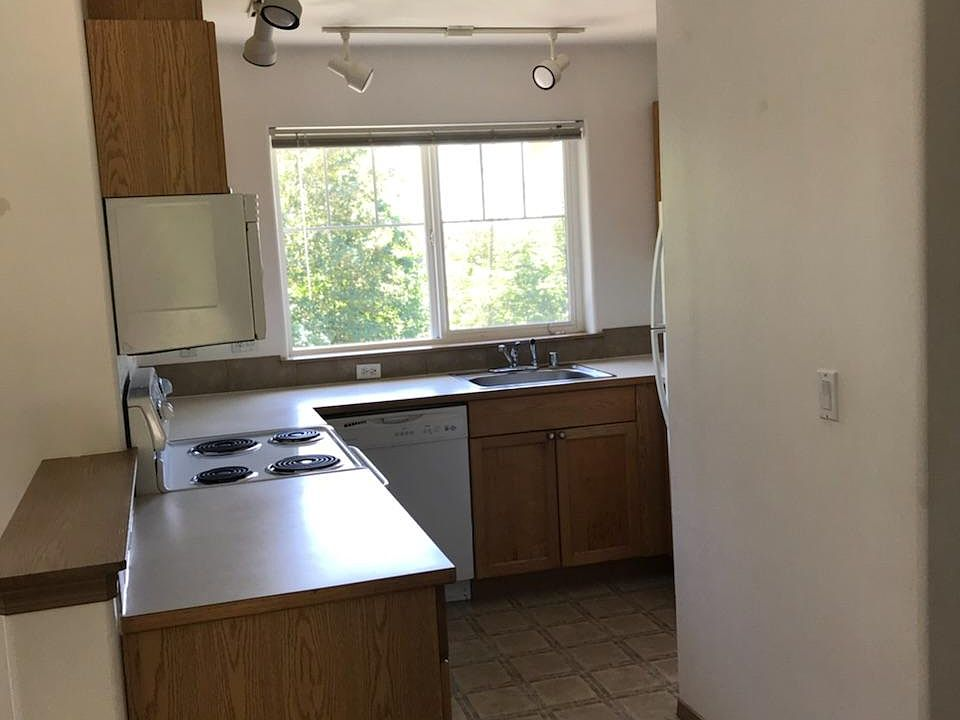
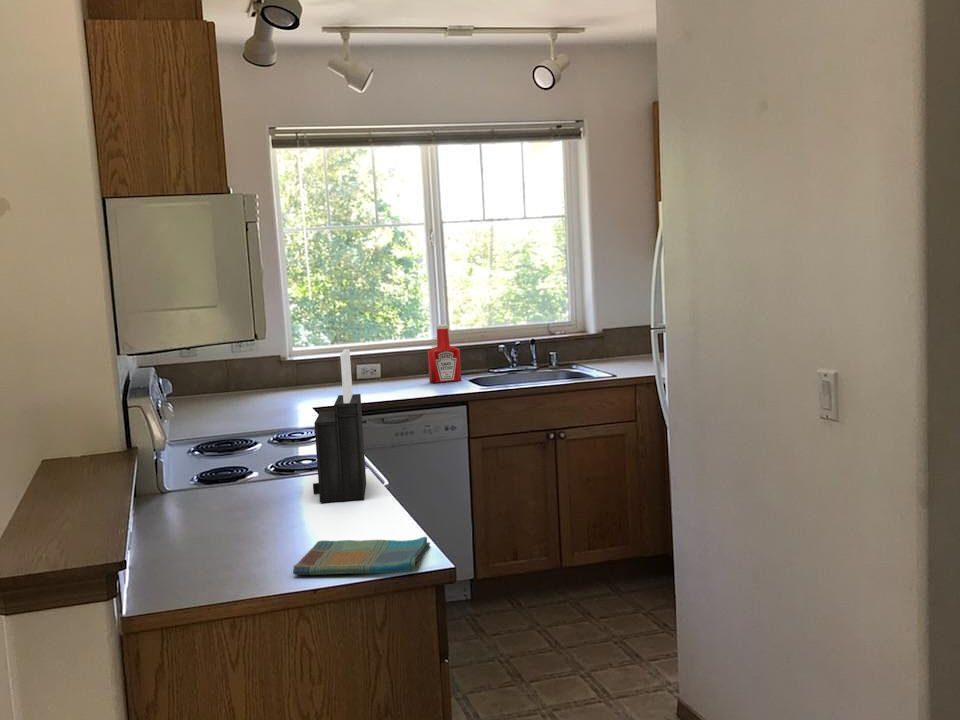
+ knife block (334, 423)
+ dish towel (364, 555)
+ soap bottle (443, 353)
